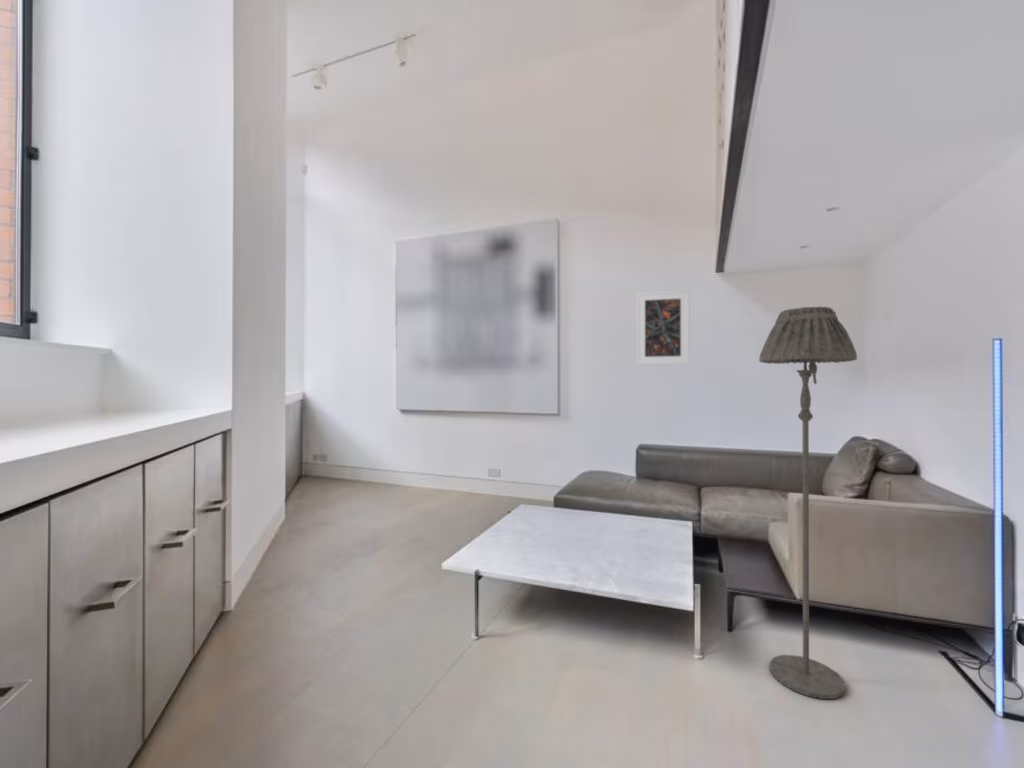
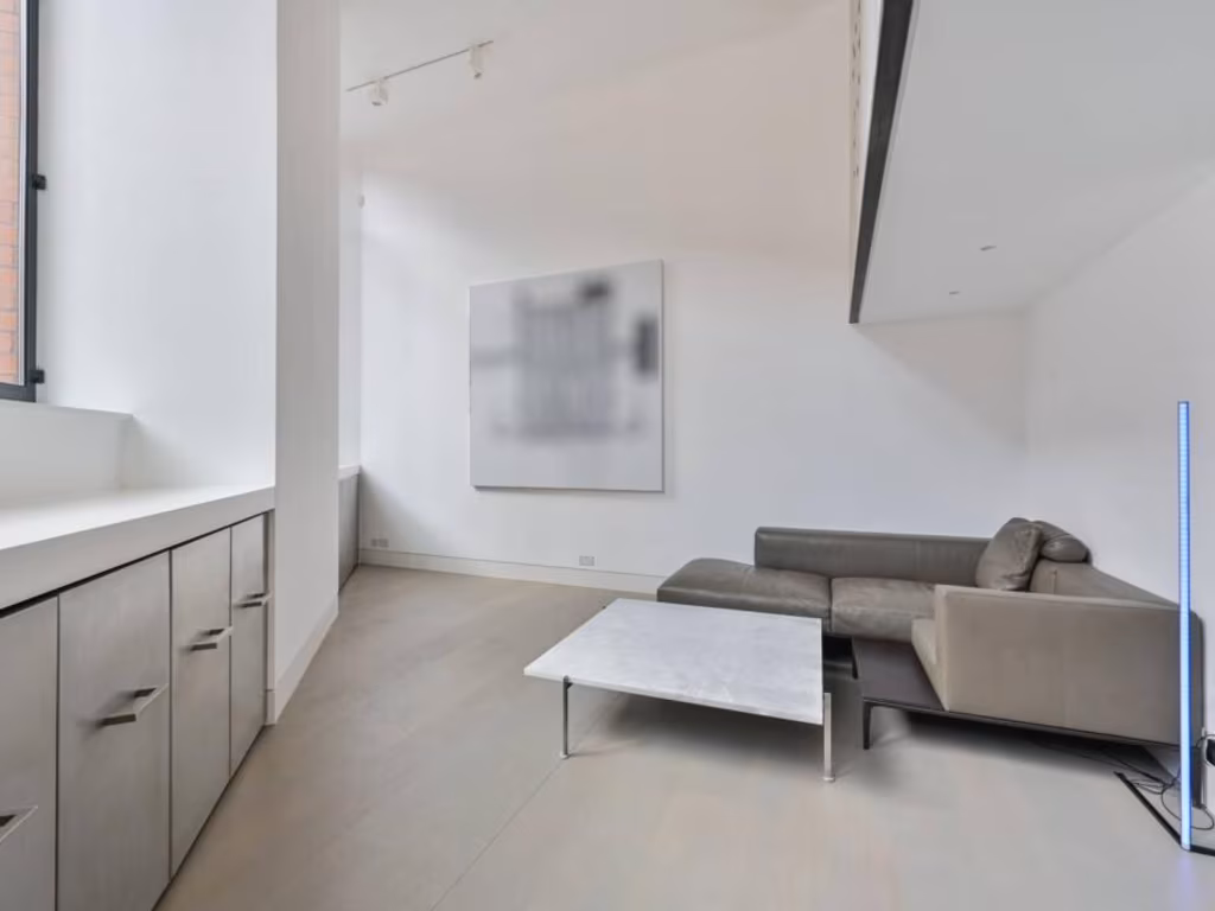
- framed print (662, 328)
- floor lamp (806, 493)
